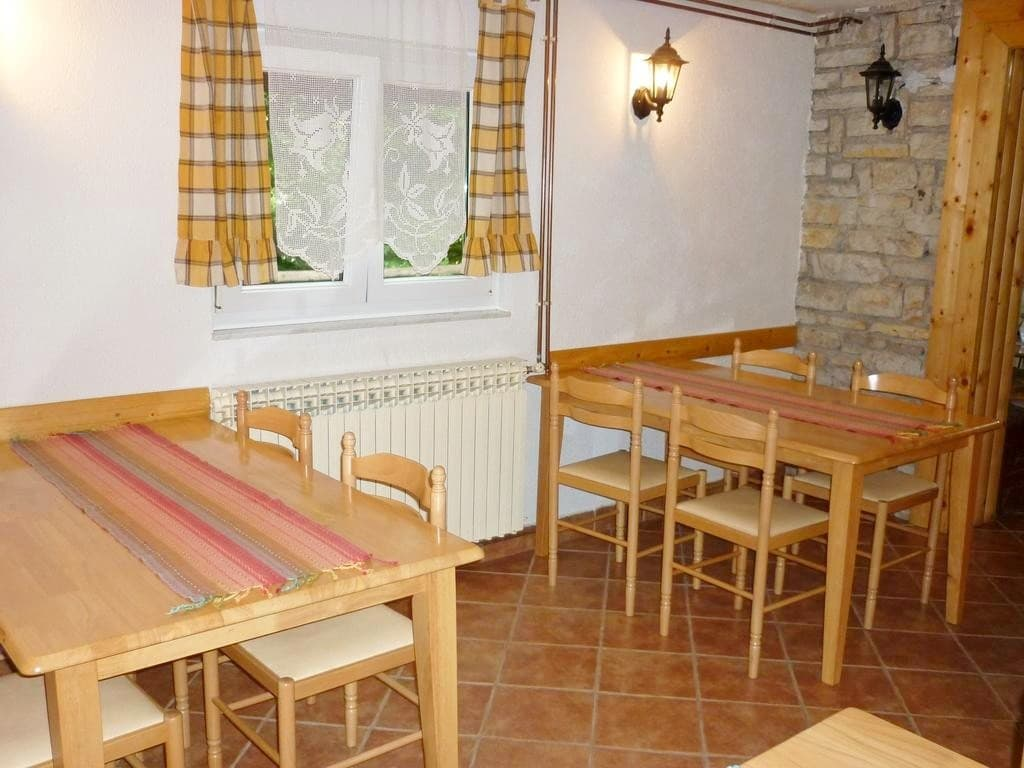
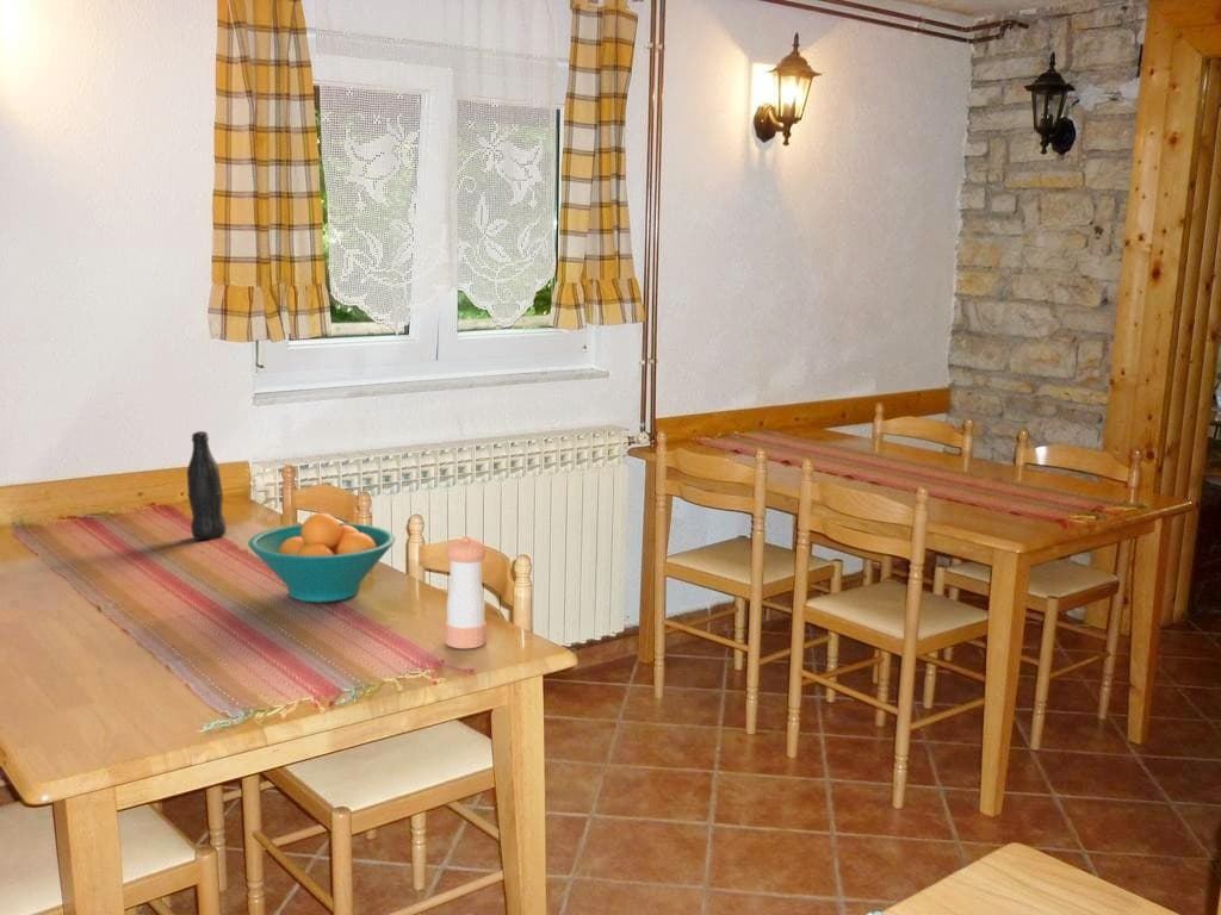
+ fruit bowl (322, 554)
+ bottle (205, 485)
+ pepper shaker (465, 590)
